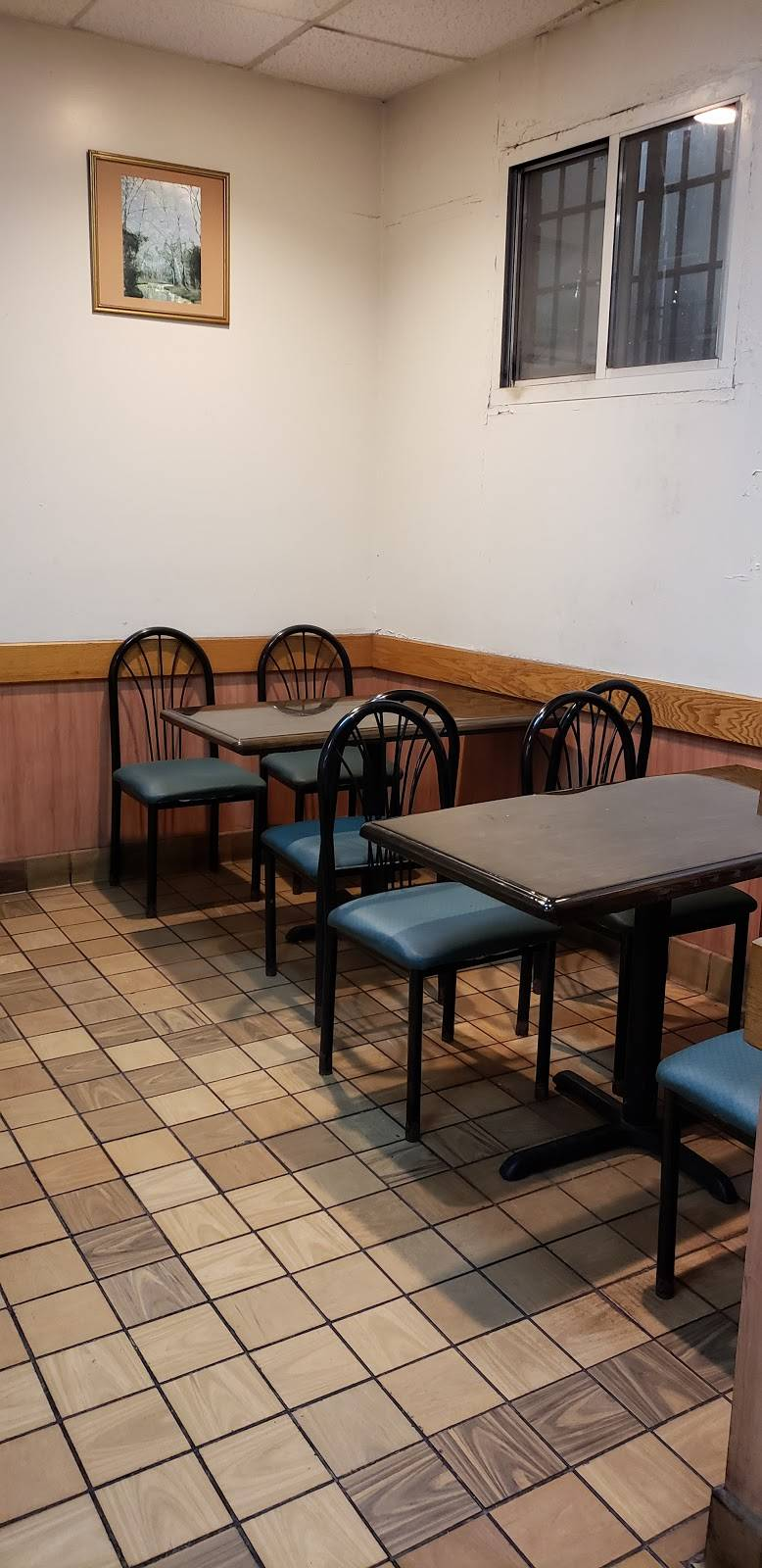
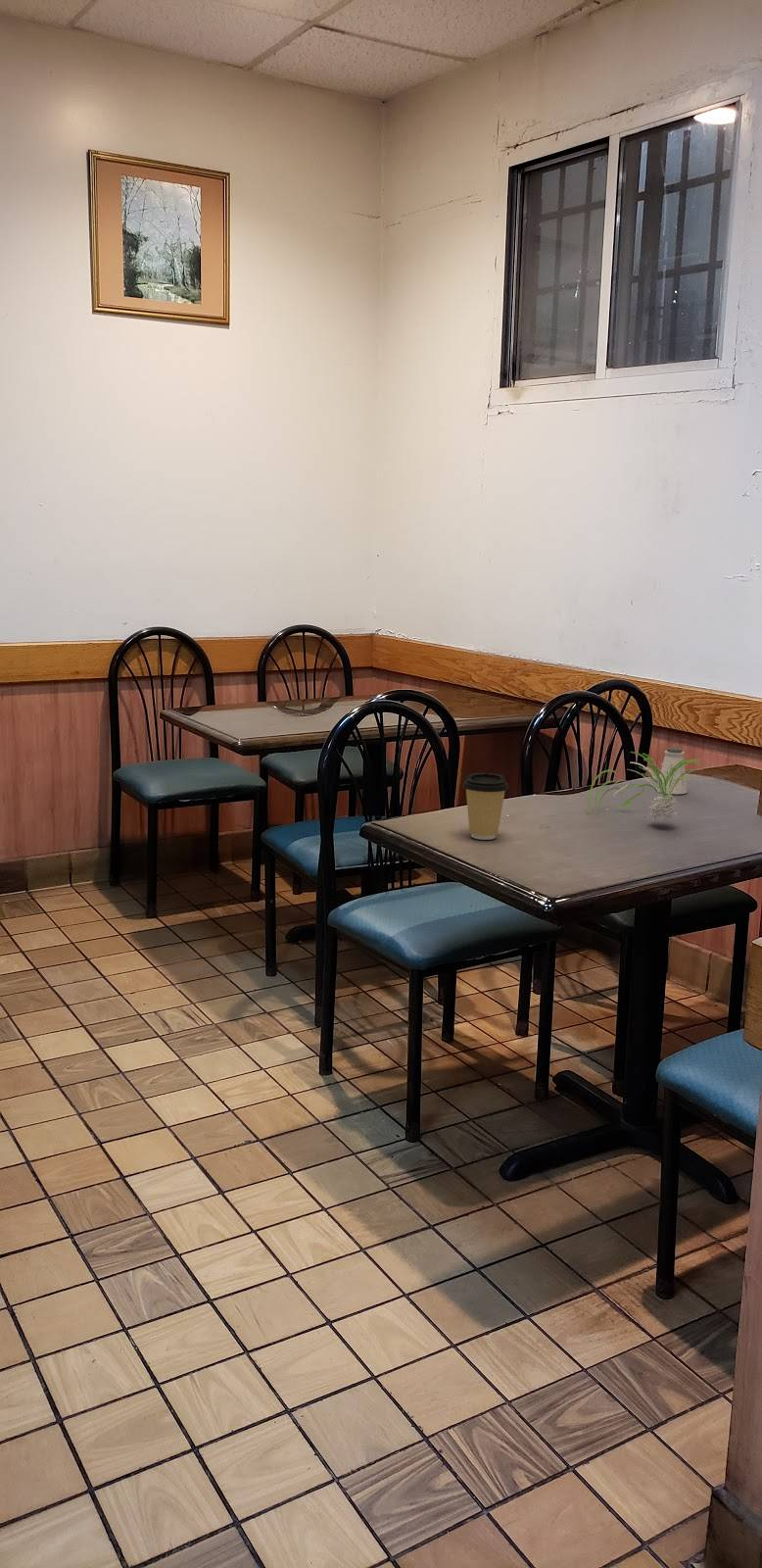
+ saltshaker (671, 768)
+ plant (643, 787)
+ coffee cup (484, 807)
